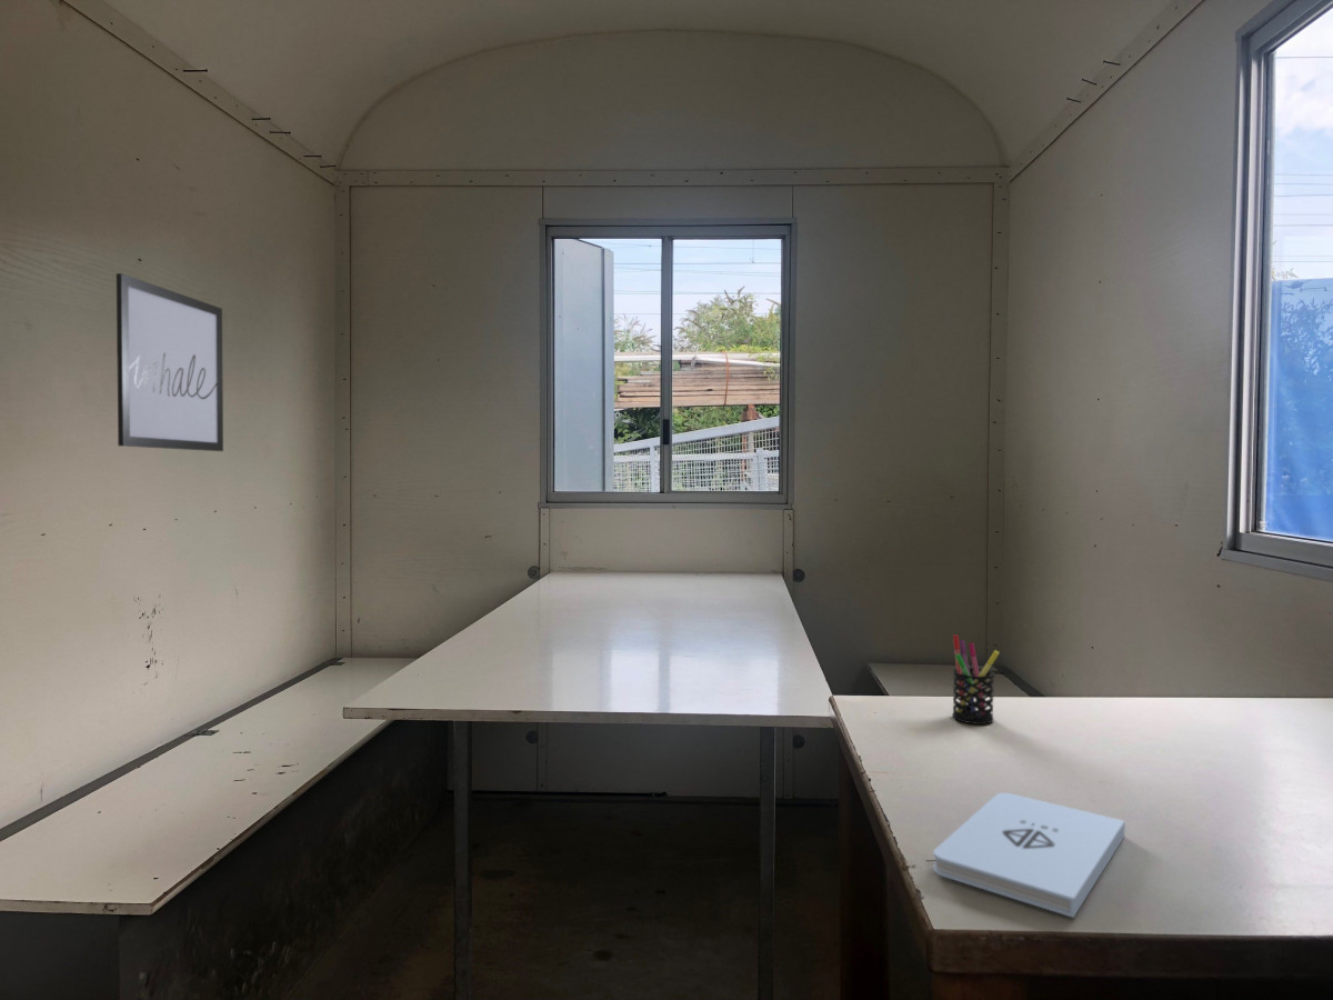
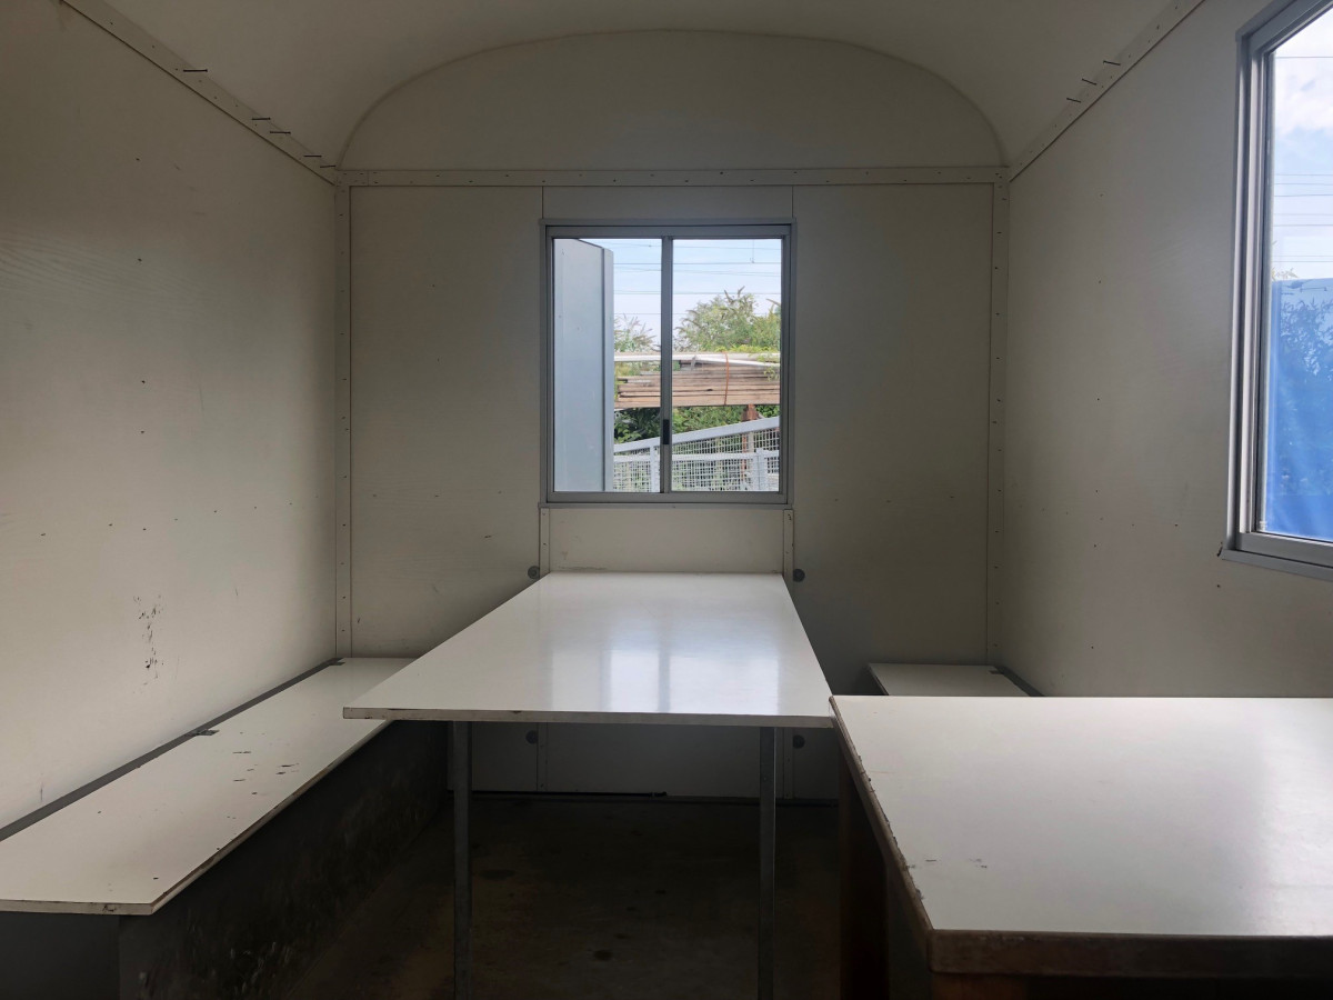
- wall art (174, 370)
- notepad (1031, 844)
- pen holder (969, 678)
